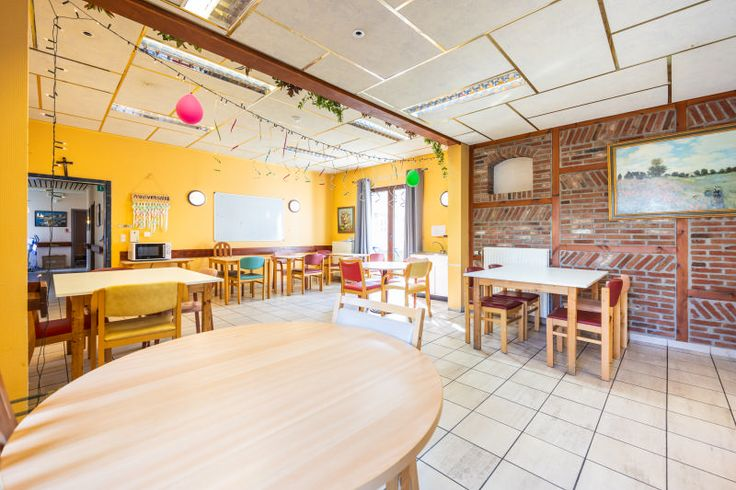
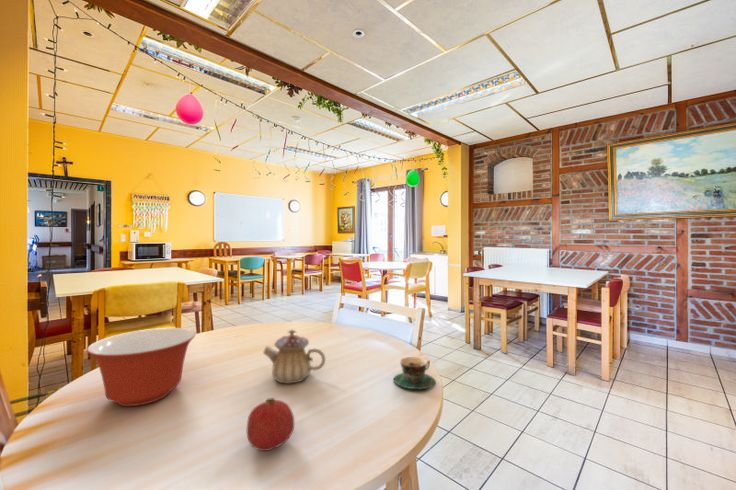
+ teapot (294, 353)
+ teacup (414, 370)
+ mixing bowl (145, 367)
+ fruit (270, 422)
